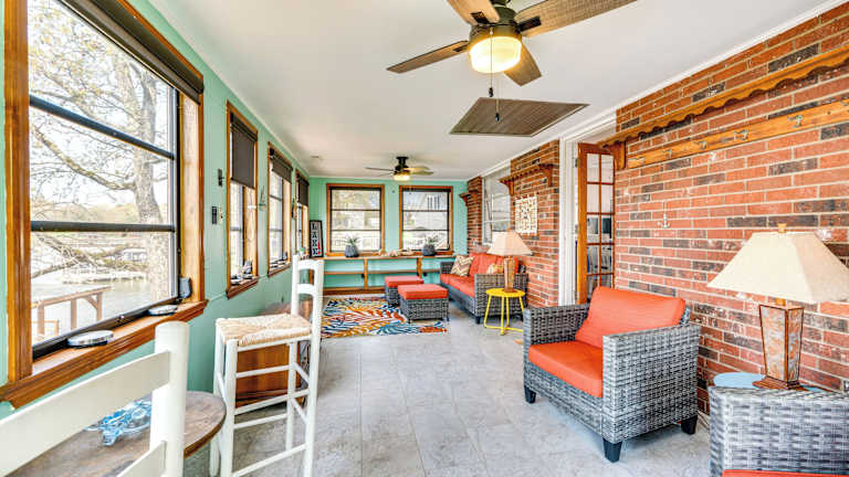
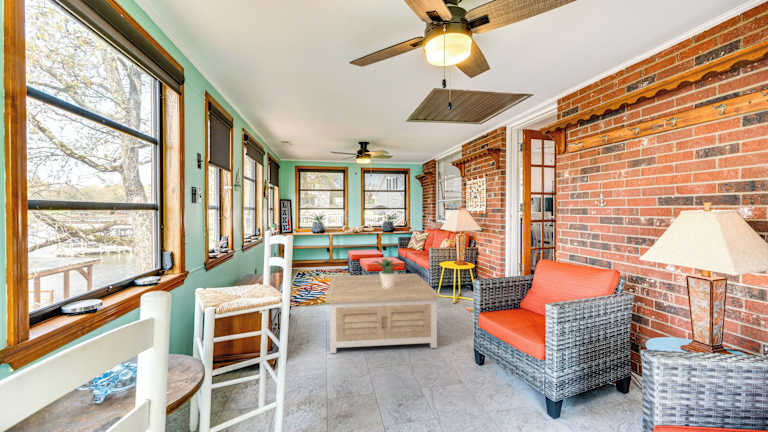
+ potted plant (386, 273)
+ coffee table (379, 307)
